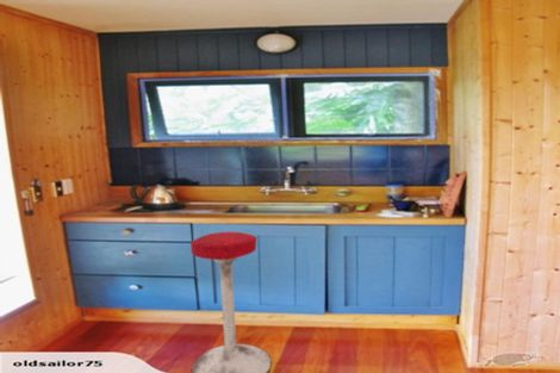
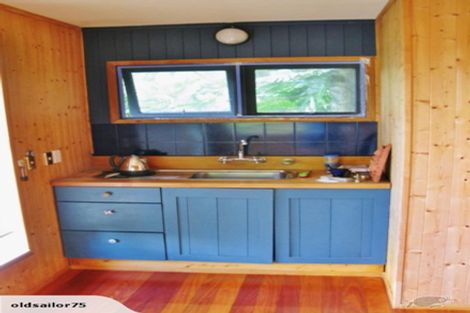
- stool (228, 301)
